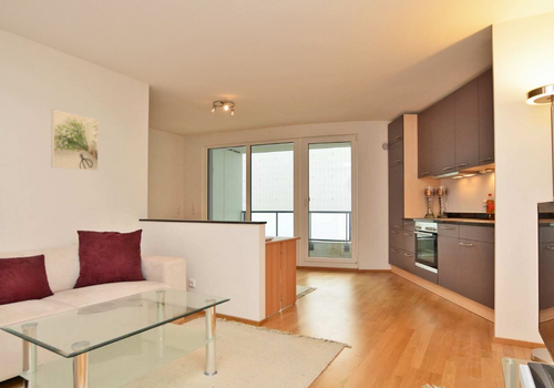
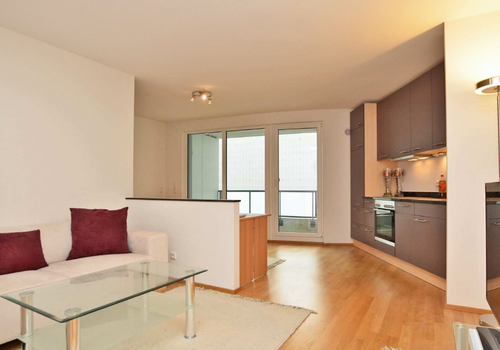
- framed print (75, 142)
